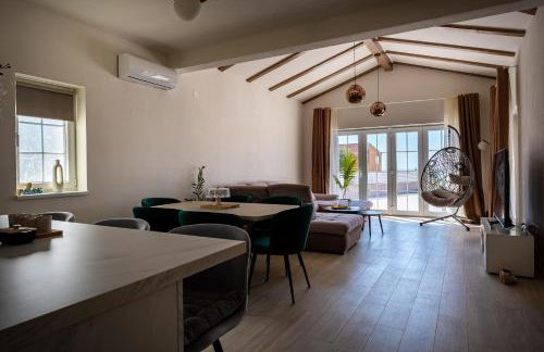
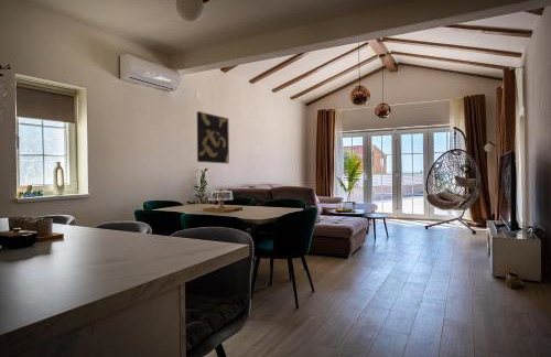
+ wall art (213, 139)
